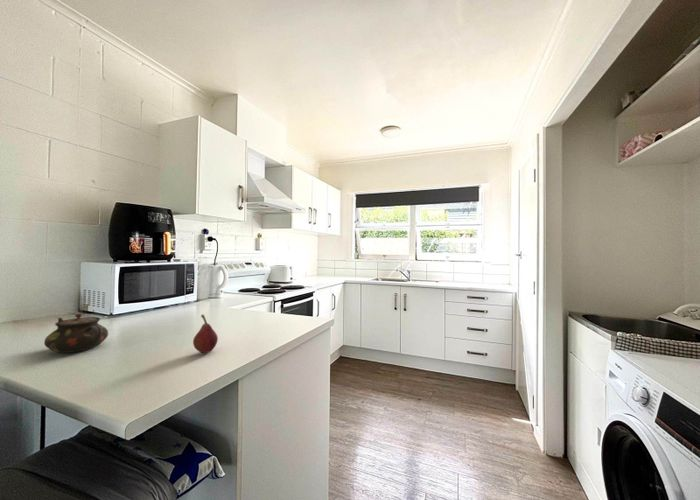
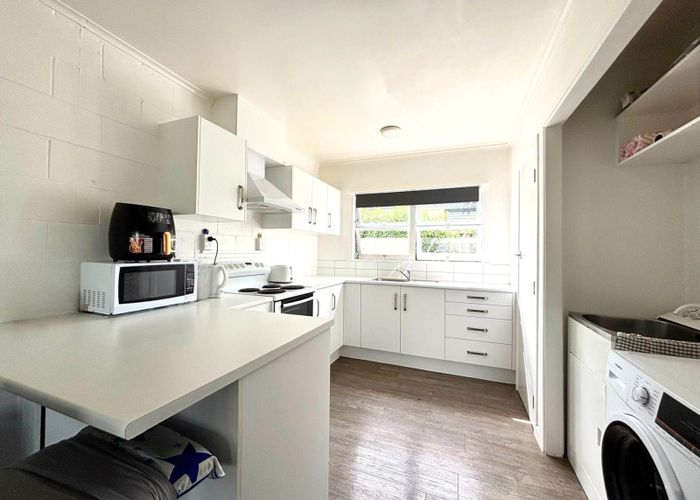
- fruit (205, 332)
- teapot (77, 330)
